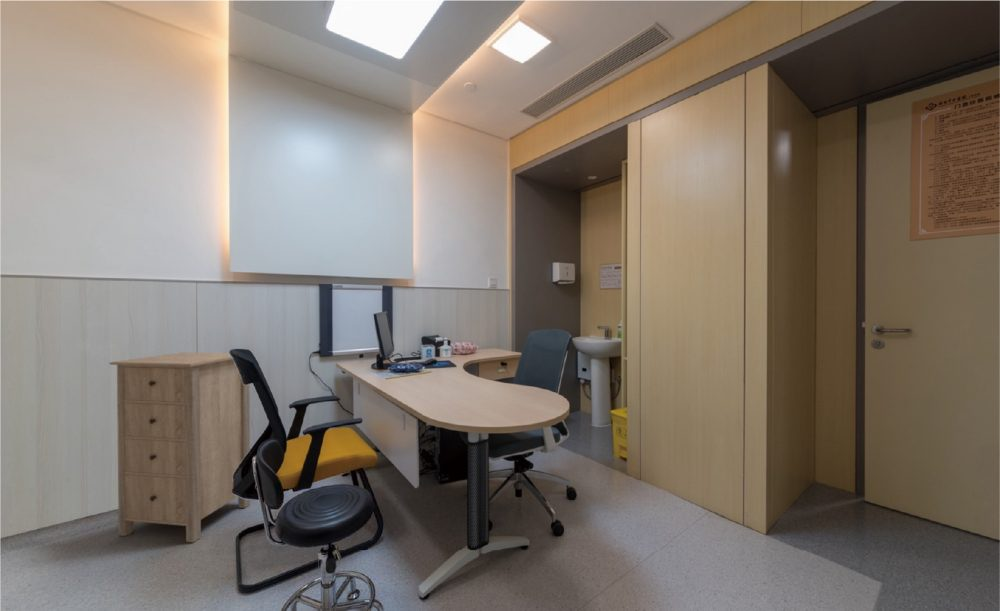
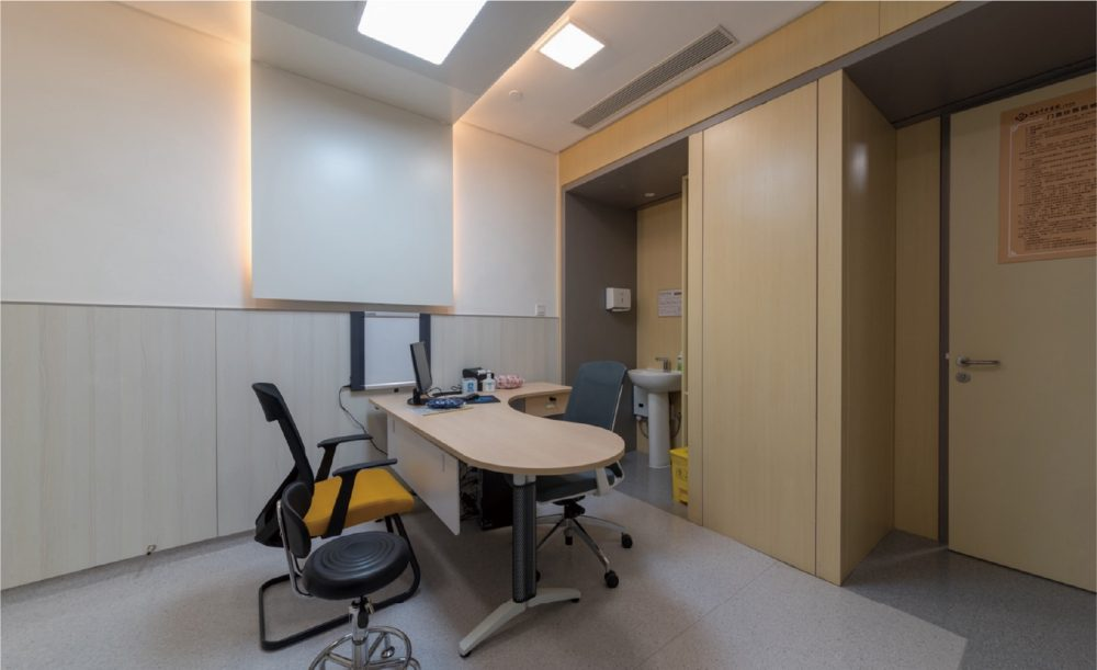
- storage cabinet (186, 438)
